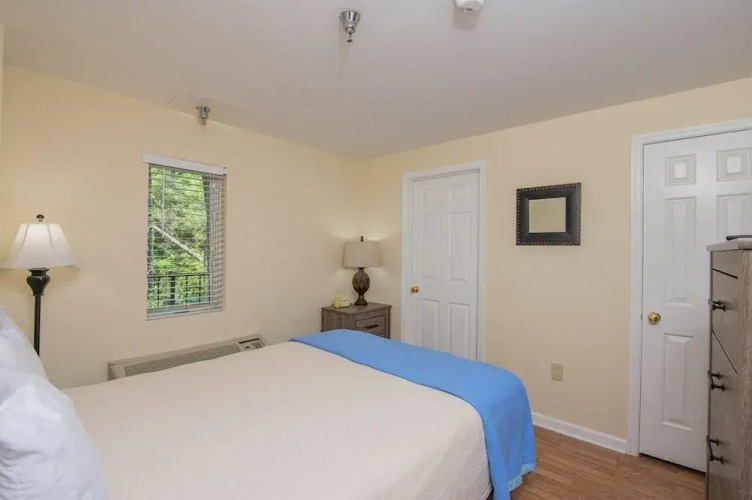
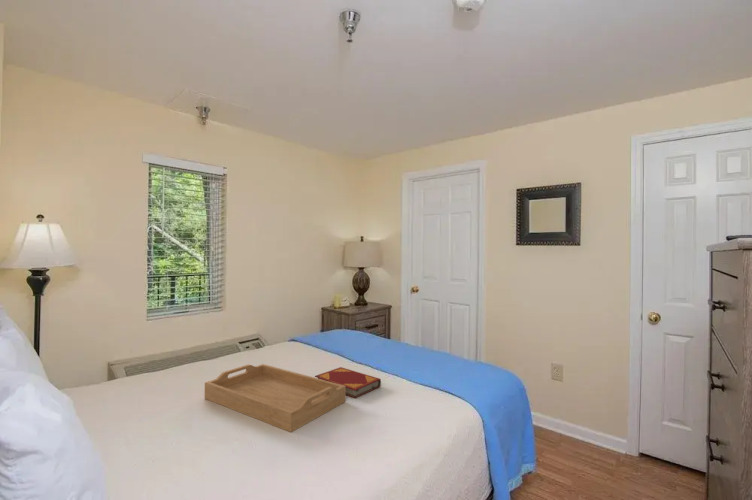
+ hardback book (347, 381)
+ serving tray (274, 389)
